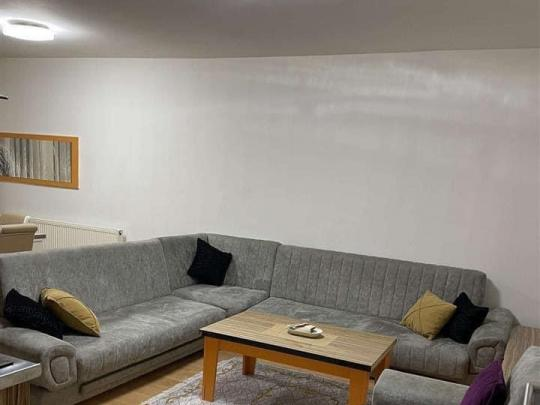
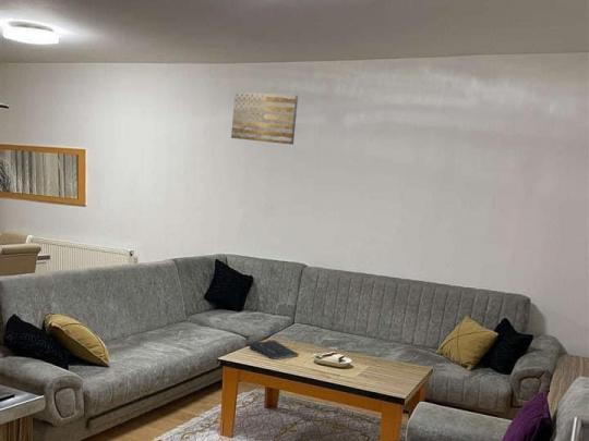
+ book (268, 347)
+ wall art (263, 117)
